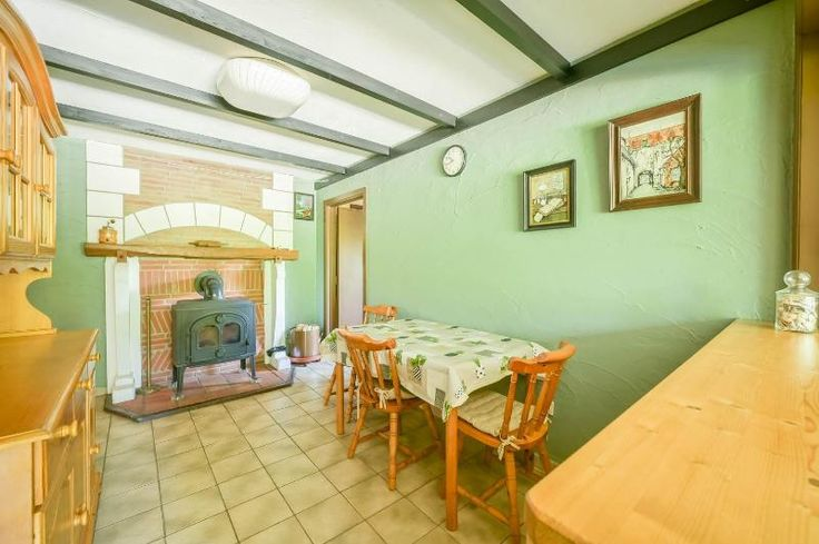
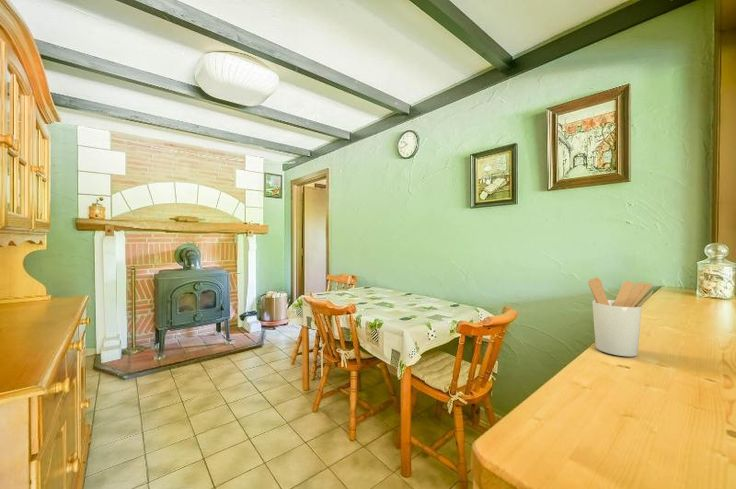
+ utensil holder (622, 314)
